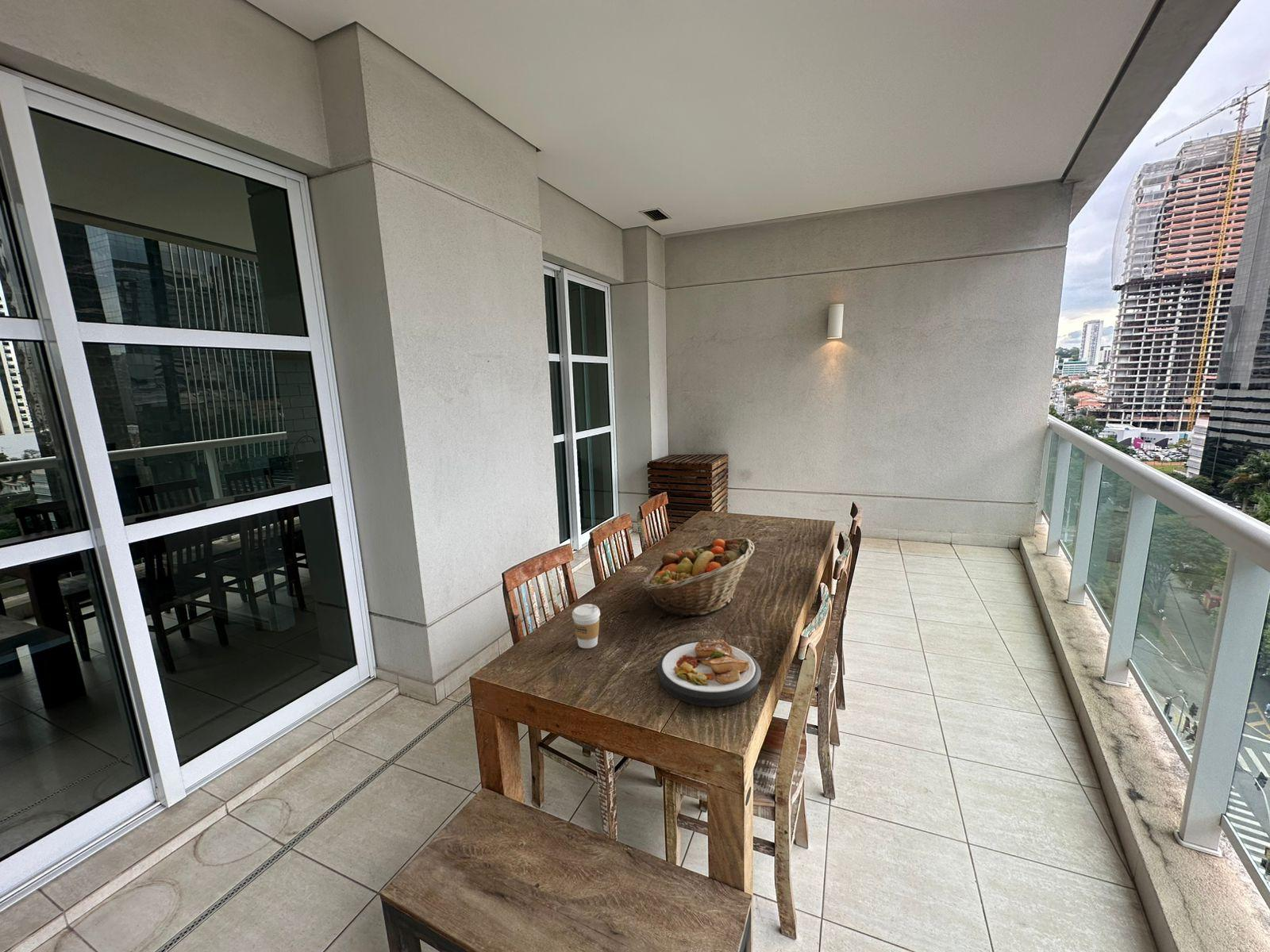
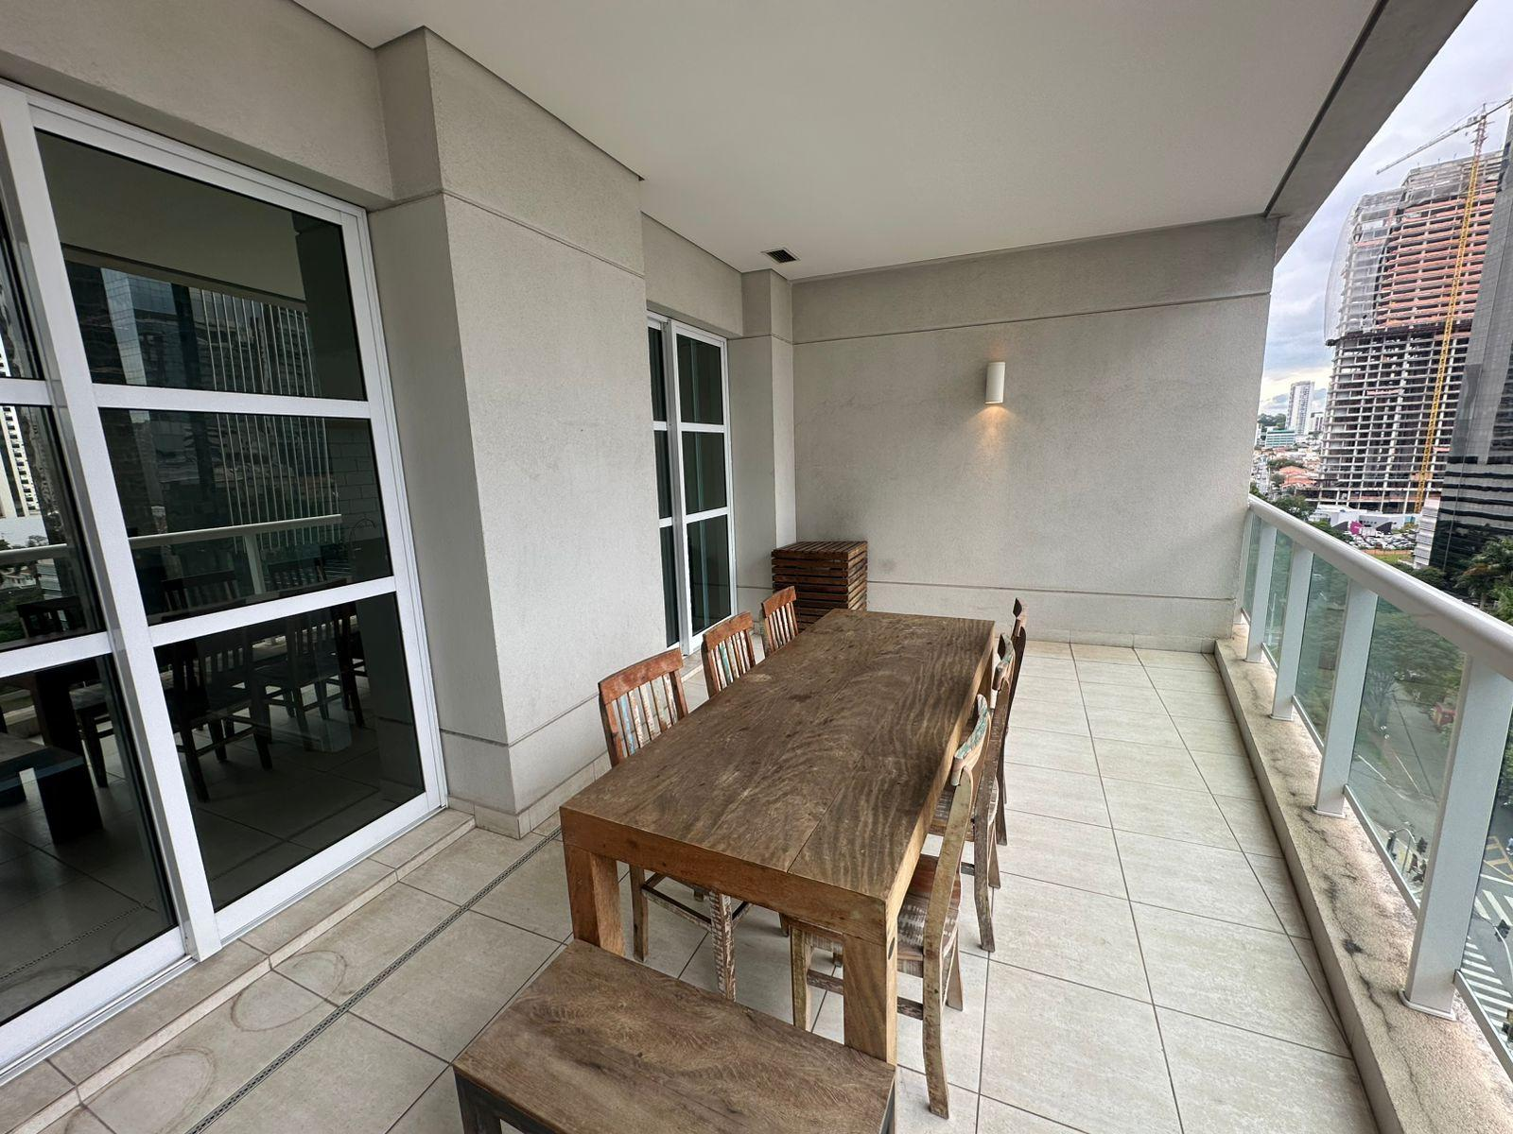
- coffee cup (587, 626)
- fruit basket (699, 571)
- plate (708, 666)
